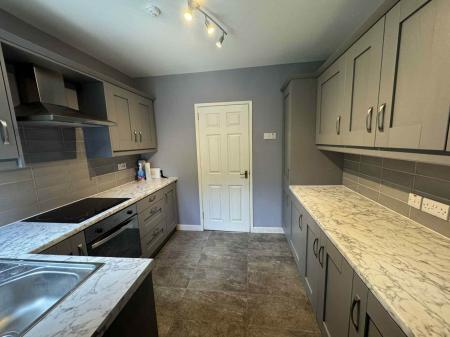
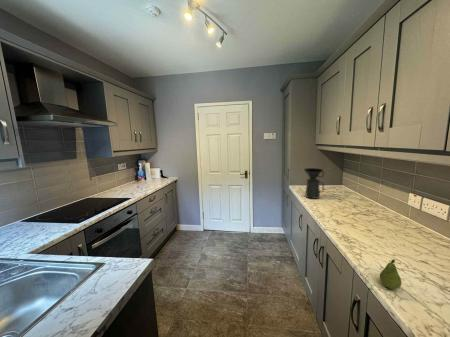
+ coffee maker (312, 183)
+ fruit (390, 273)
